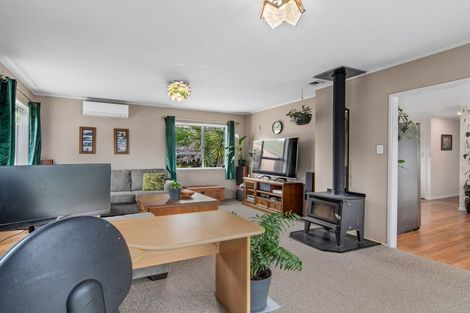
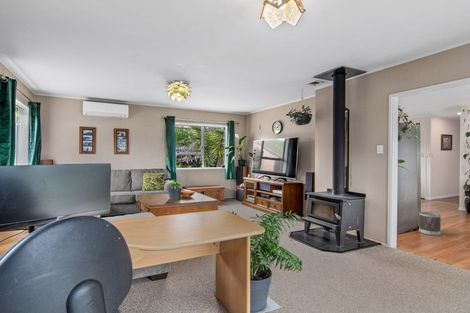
+ wastebasket (429, 223)
